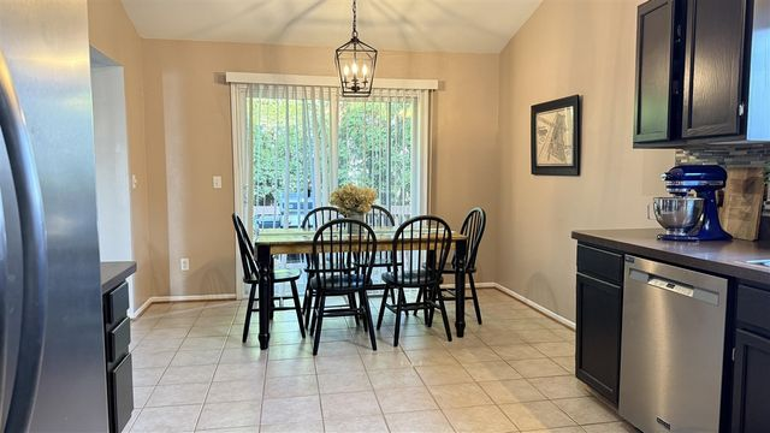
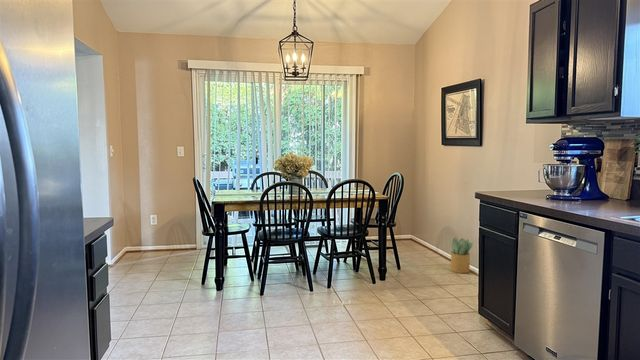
+ potted plant (459, 254)
